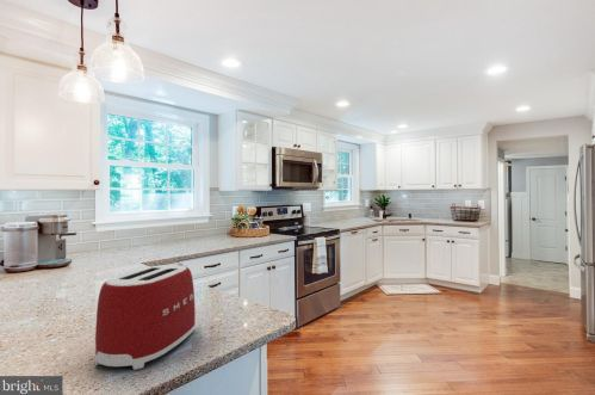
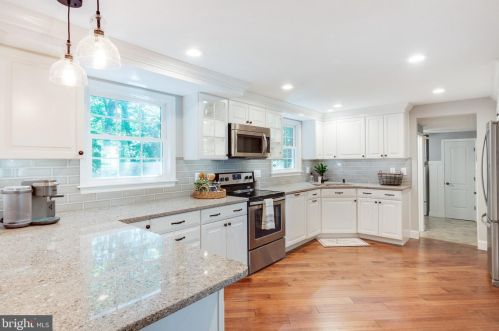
- toaster (151, 307)
